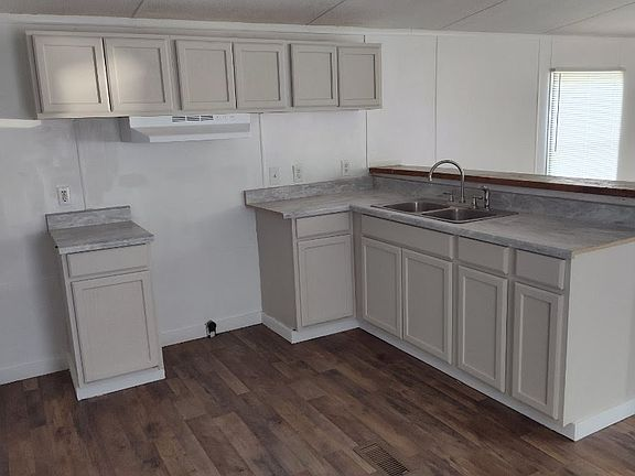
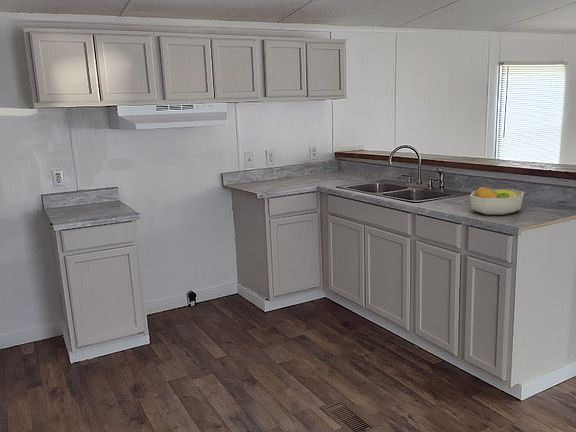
+ fruit bowl (497, 198)
